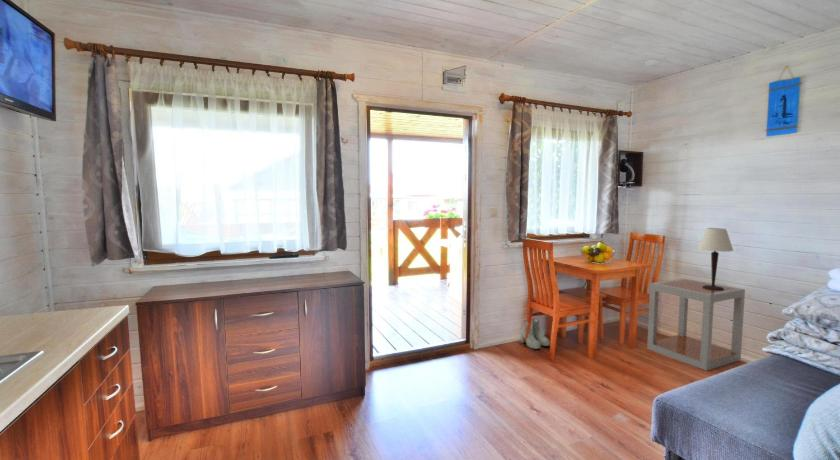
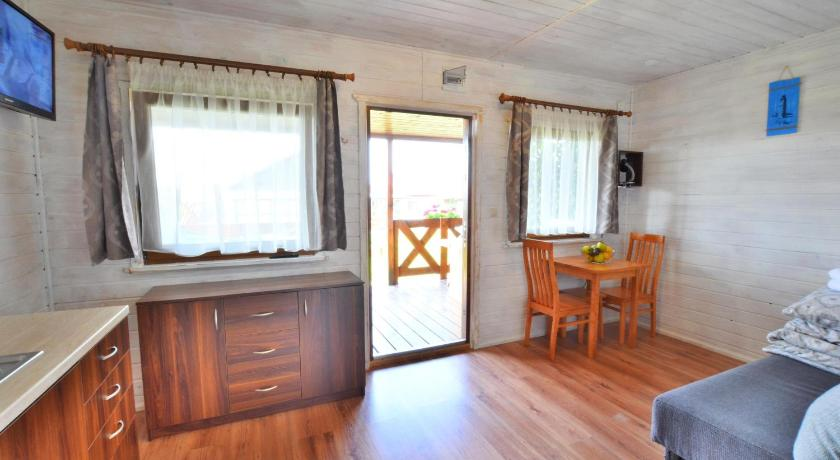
- side table (686, 320)
- boots (534, 332)
- table lamp (714, 258)
